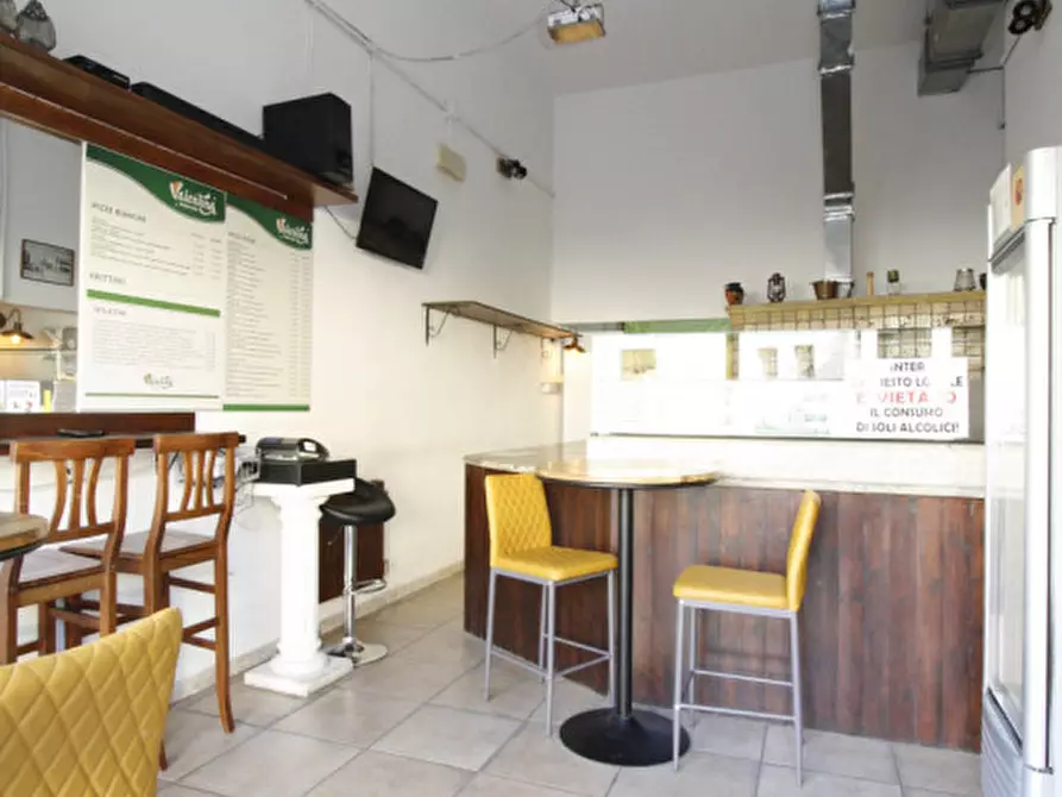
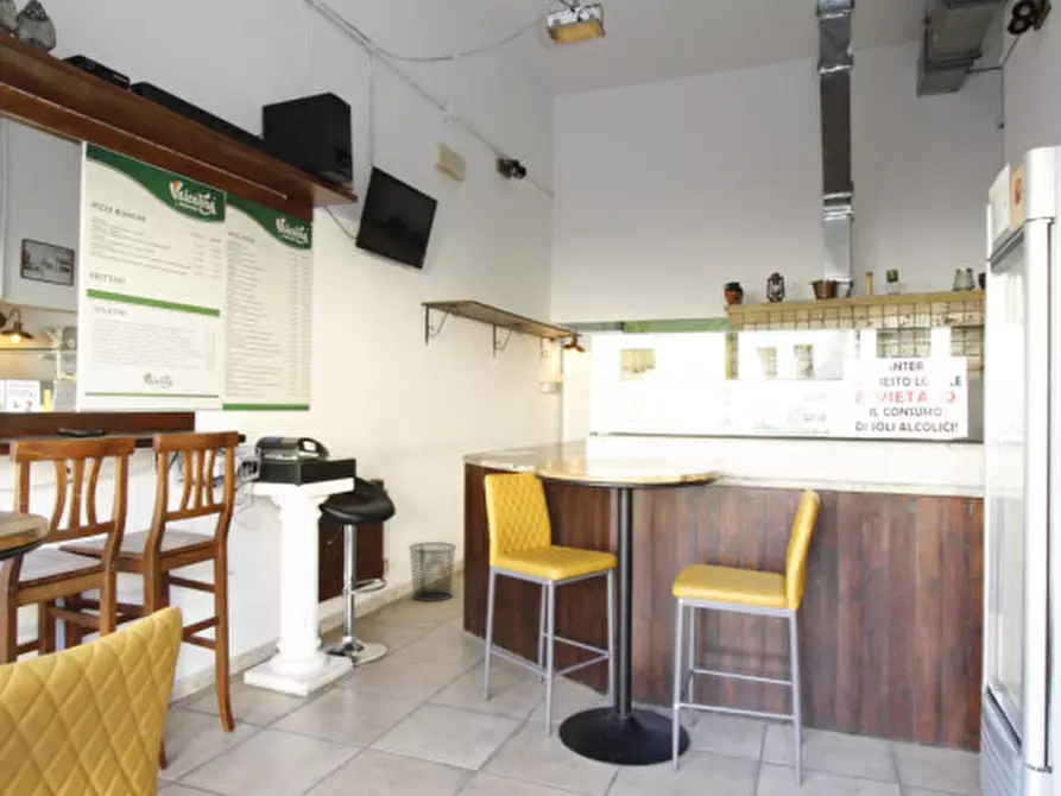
+ waste bin (431, 570)
